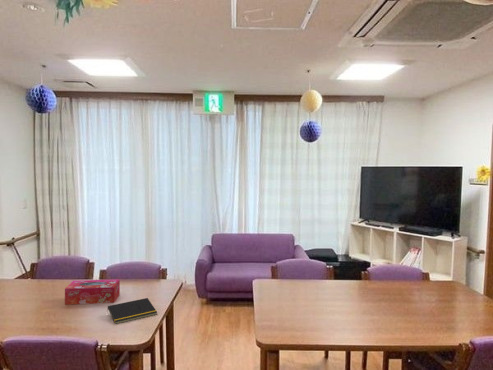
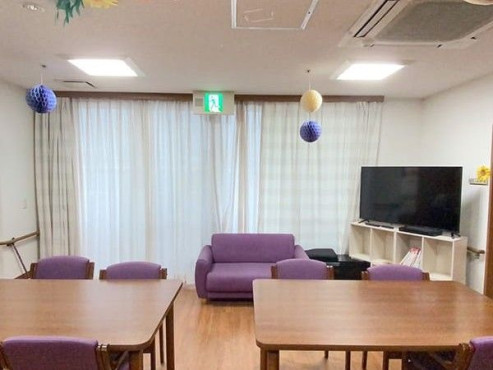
- tissue box (93, 291)
- notepad (132, 310)
